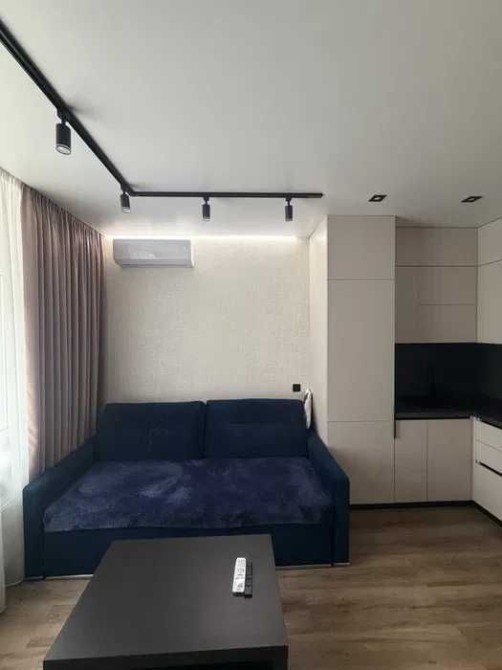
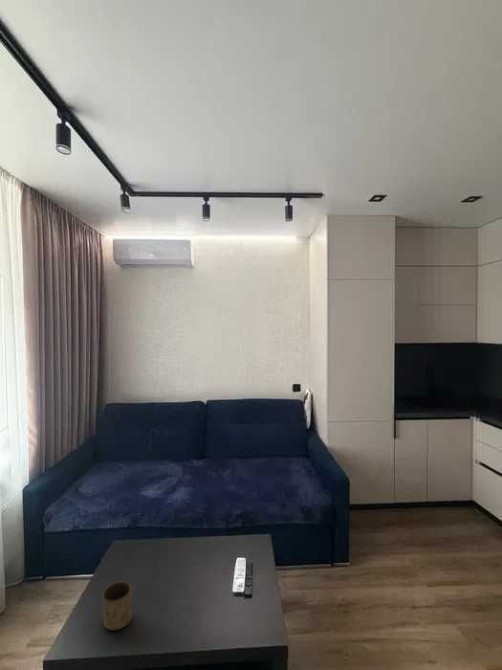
+ cup (117, 605)
